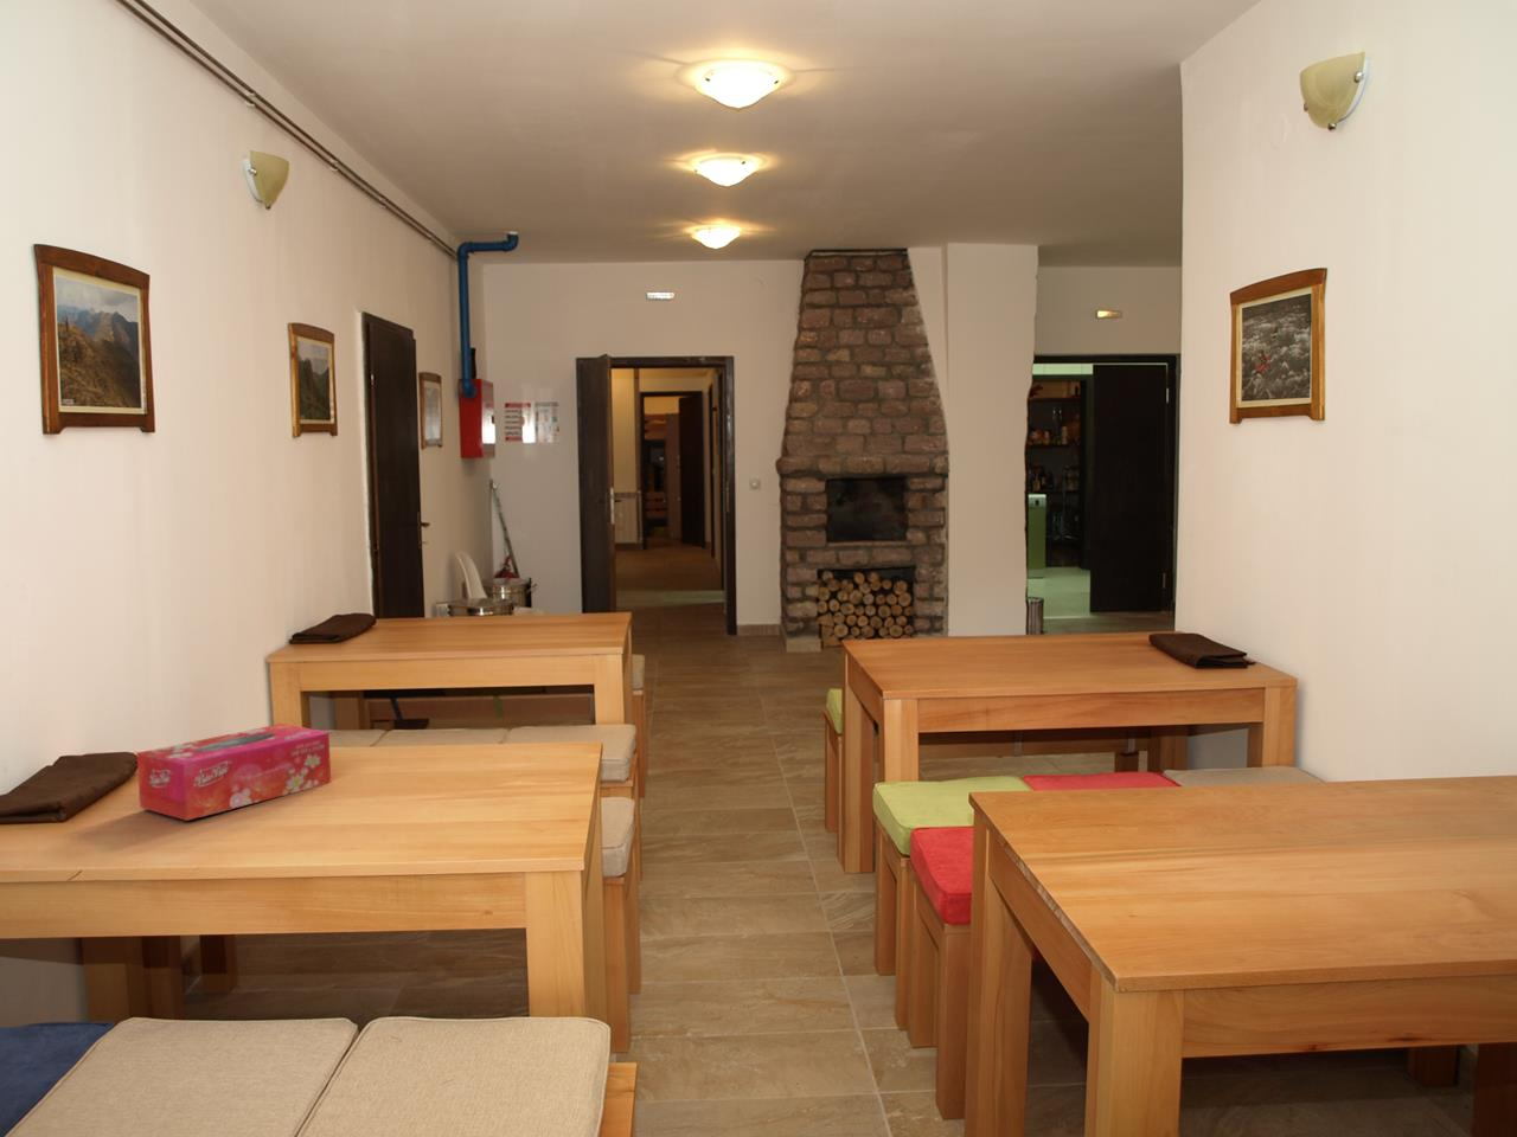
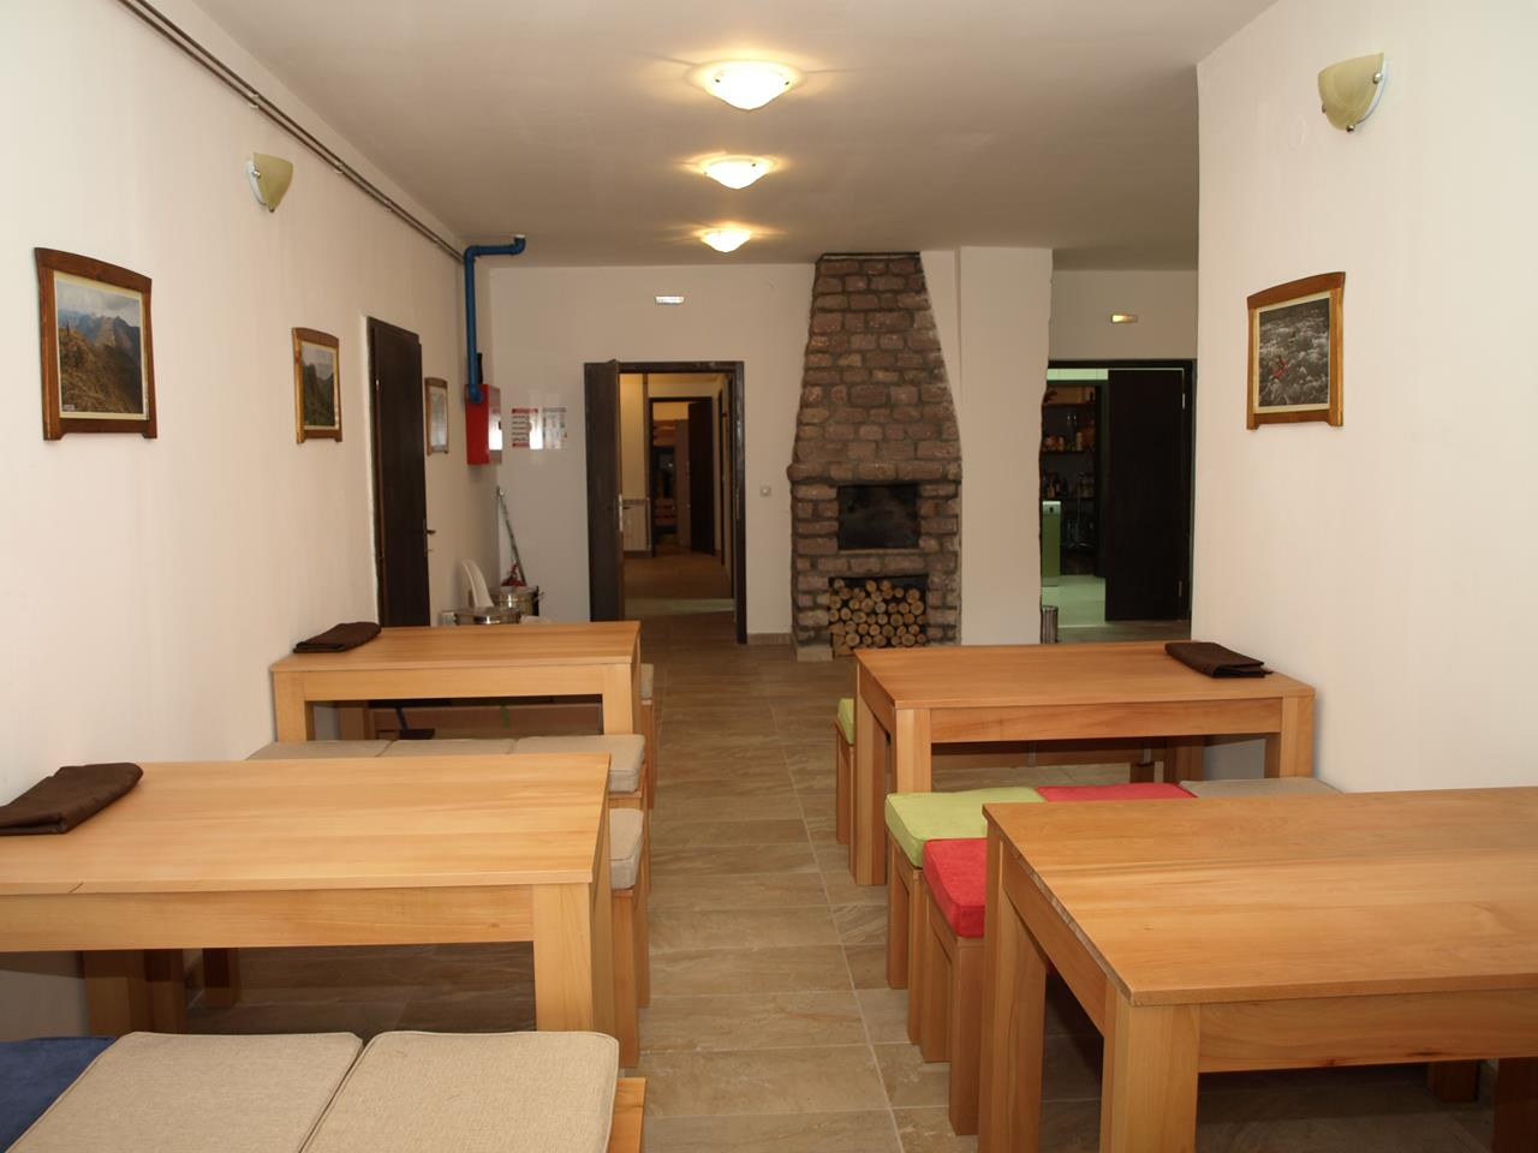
- tissue box (237, 768)
